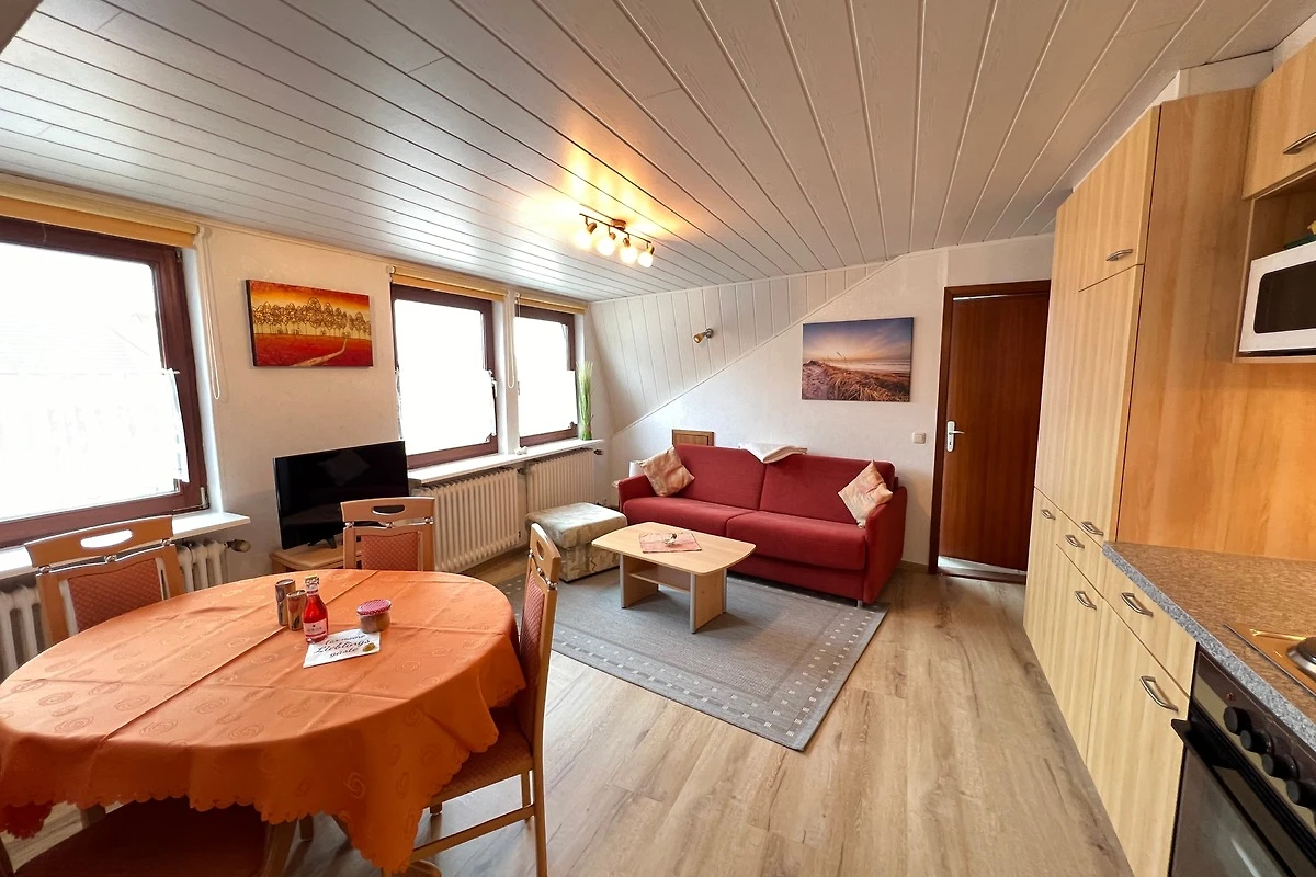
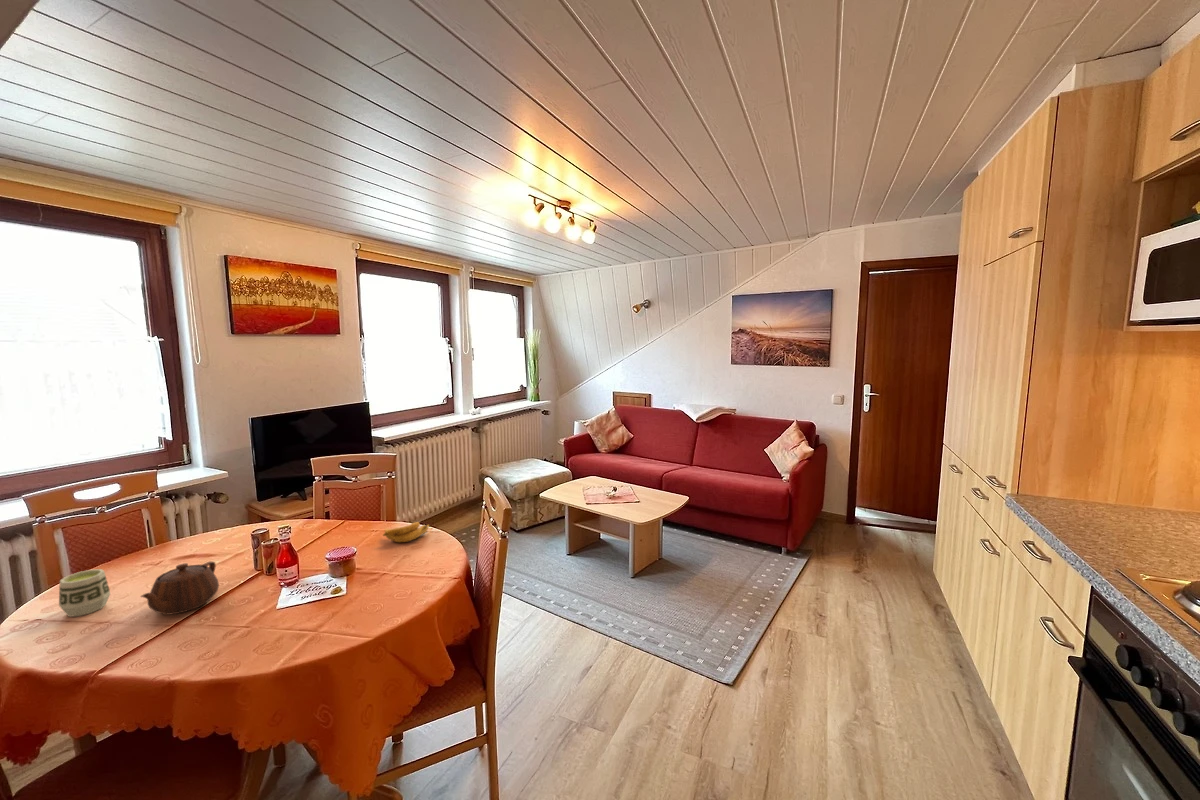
+ cup (84, 592)
+ banana (406, 529)
+ teapot (181, 586)
